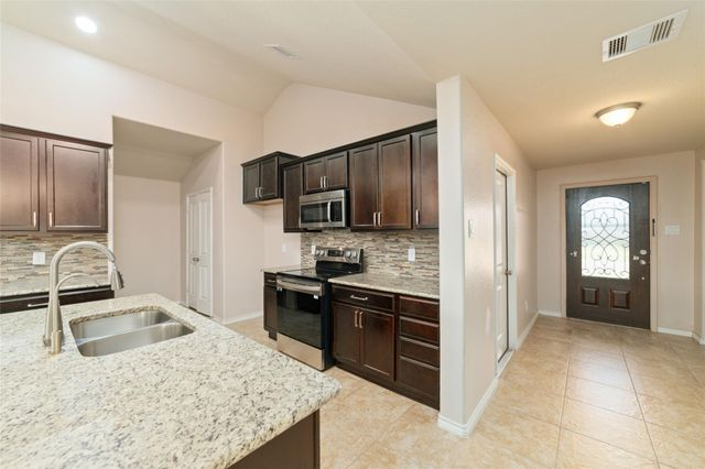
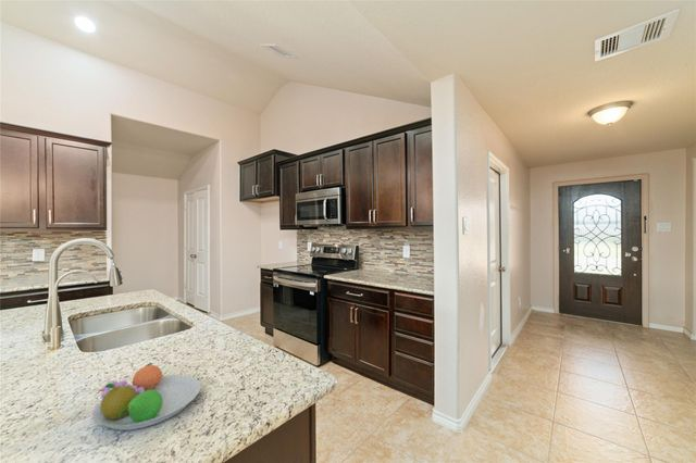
+ fruit bowl (148, 390)
